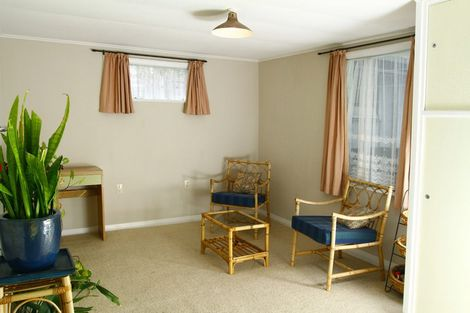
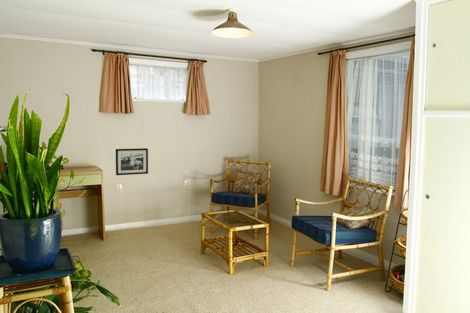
+ picture frame (132, 161)
